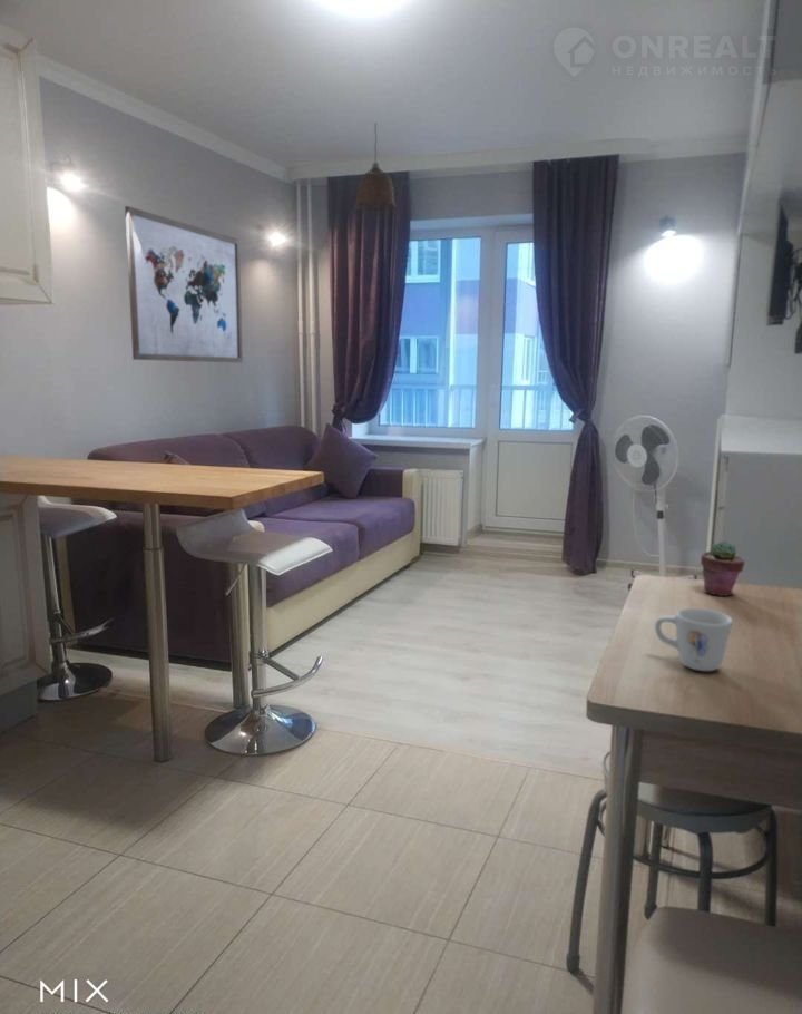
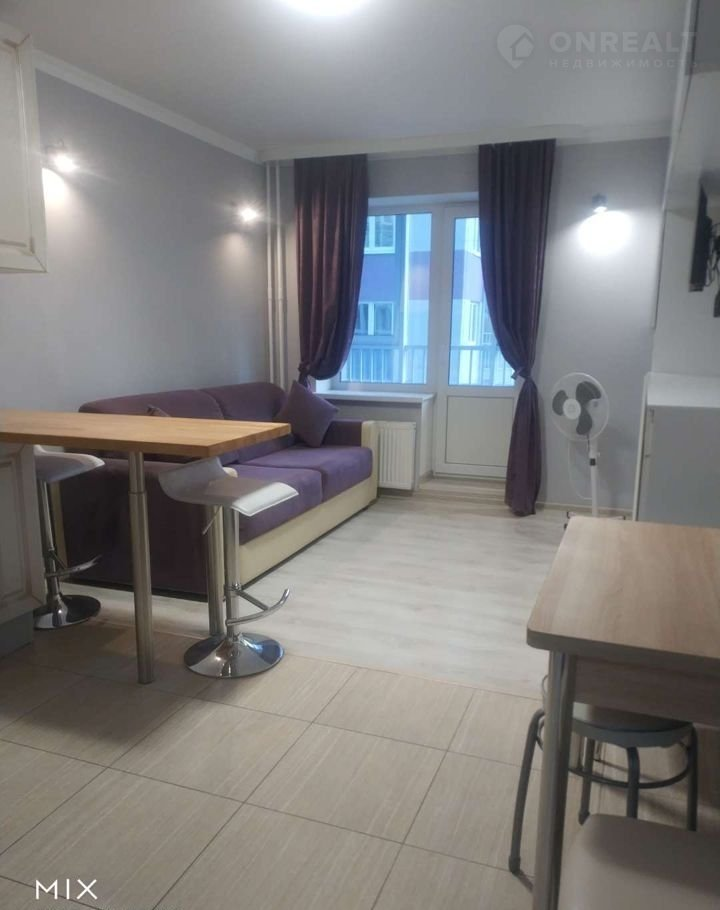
- mug (691, 638)
- pendant lamp (375, 165)
- wall art (190, 294)
- potted succulent (721, 566)
